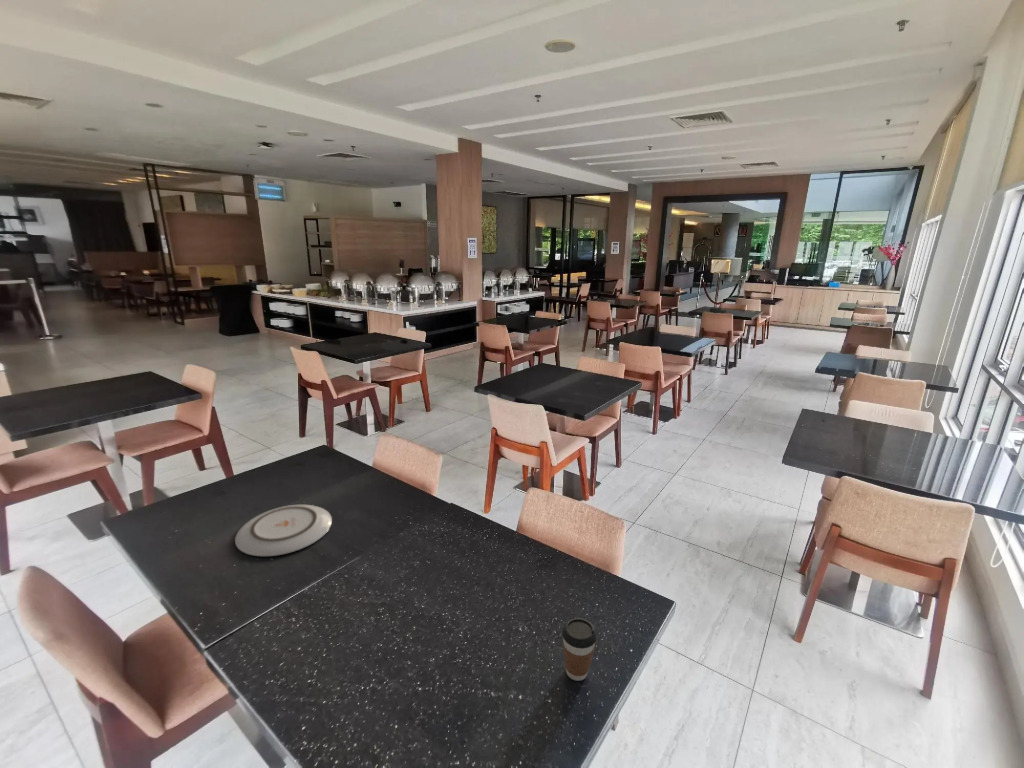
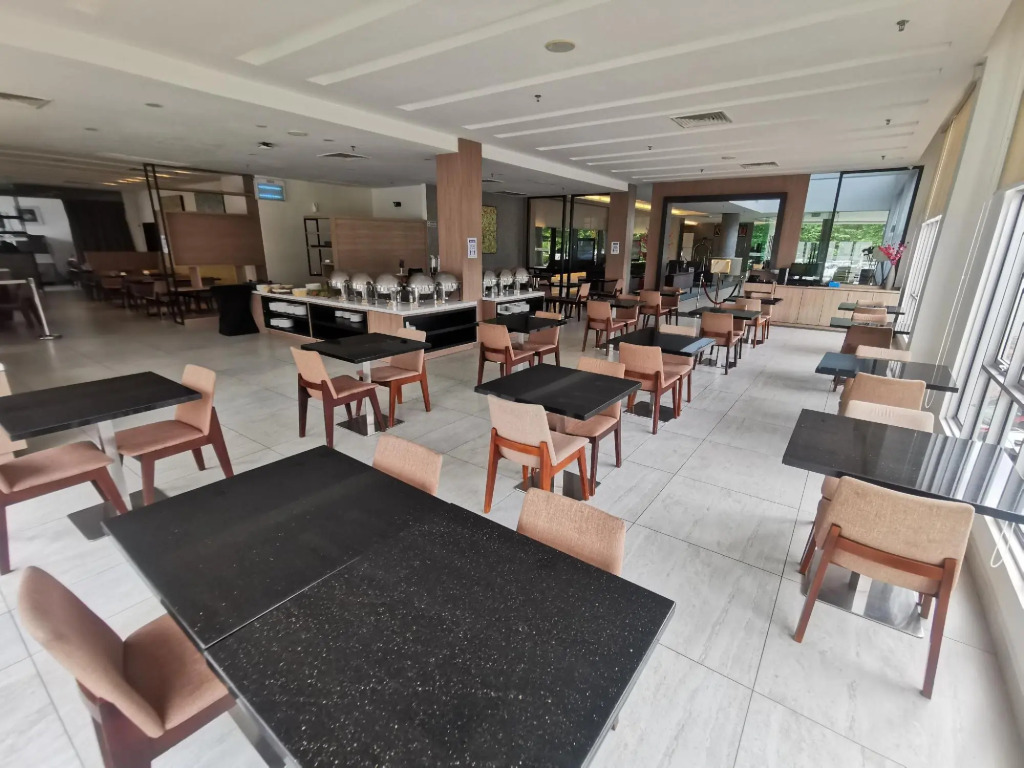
- coffee cup (578, 650)
- plate (284, 525)
